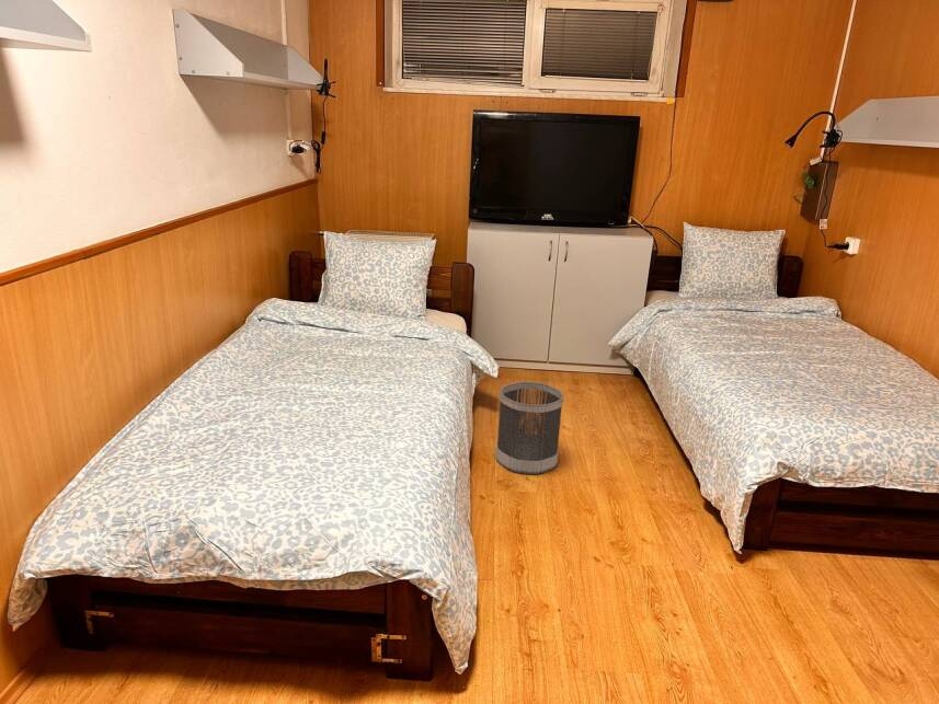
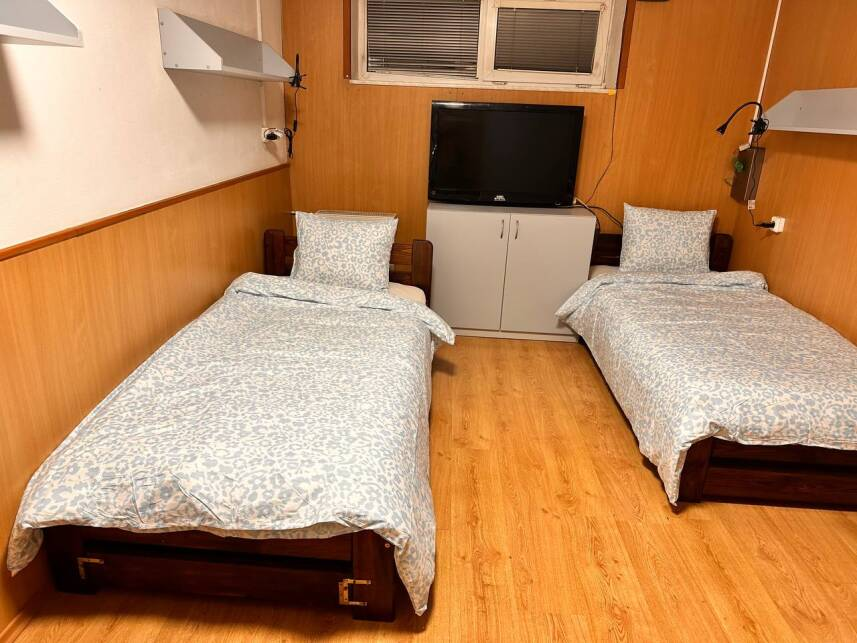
- wastebasket (528, 426)
